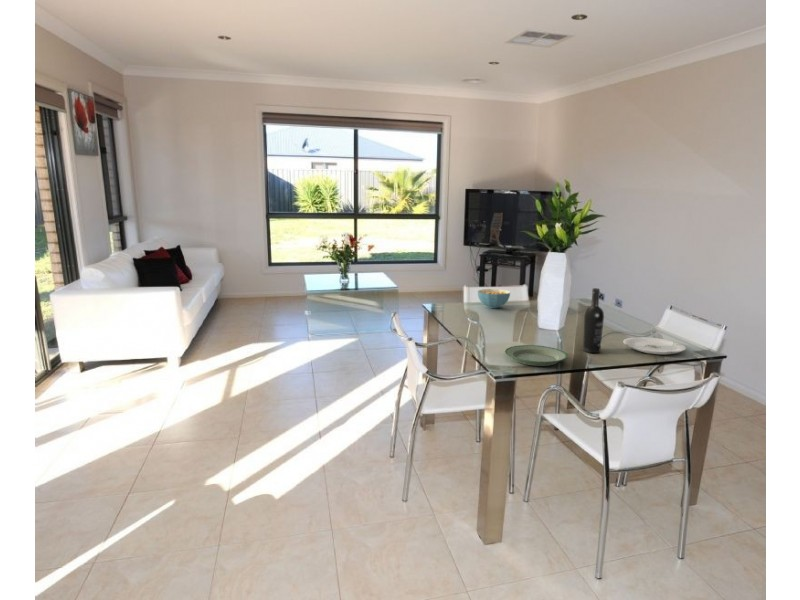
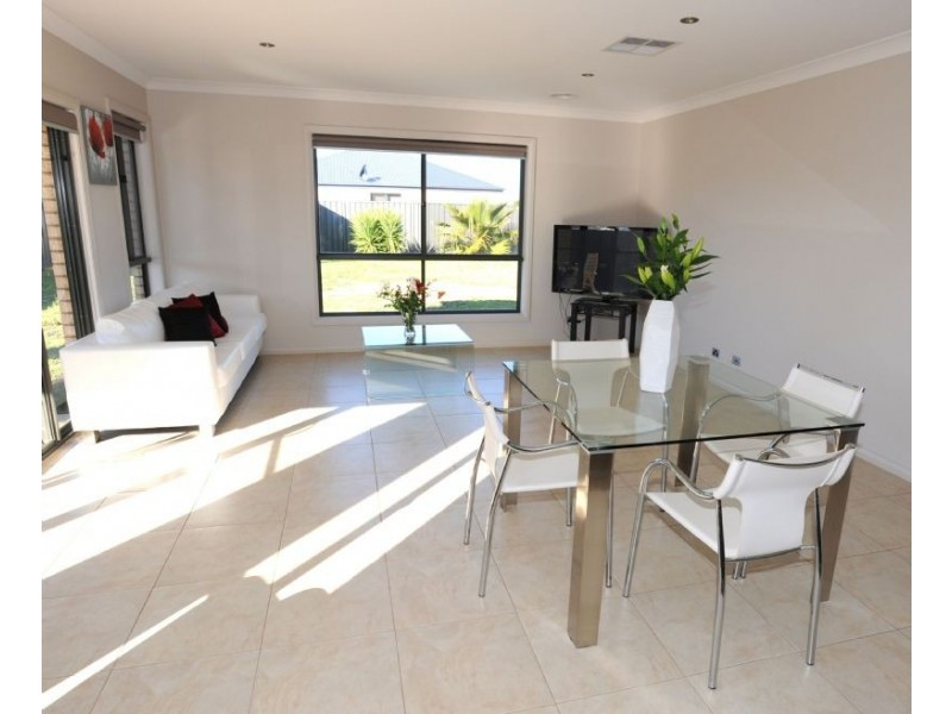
- cereal bowl (493, 299)
- plate (535, 356)
- plate (653, 346)
- wine bottle (593, 320)
